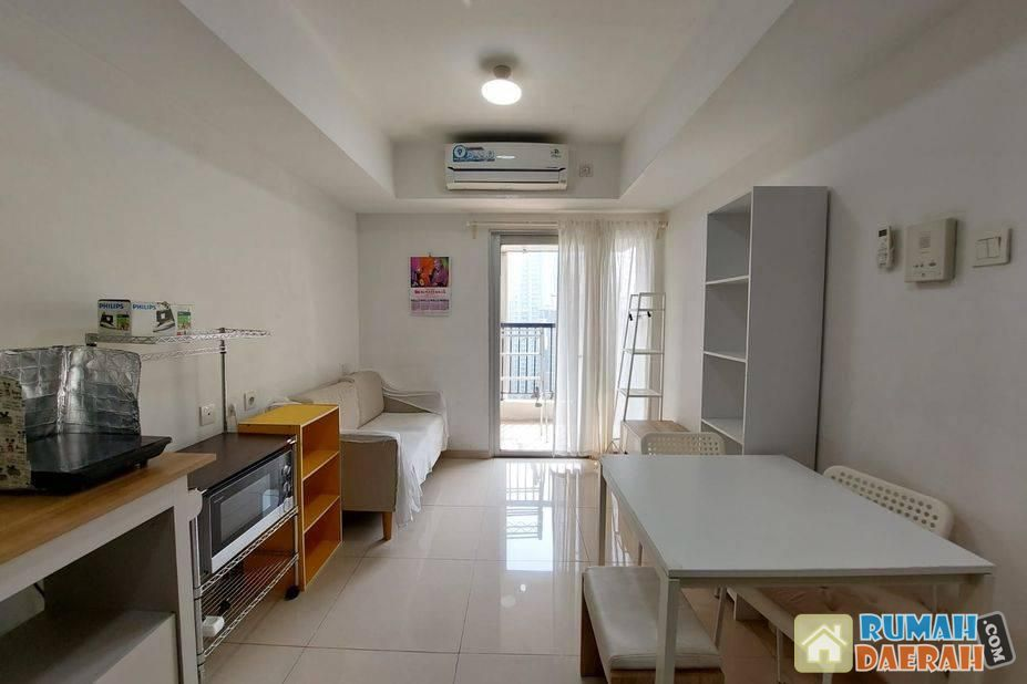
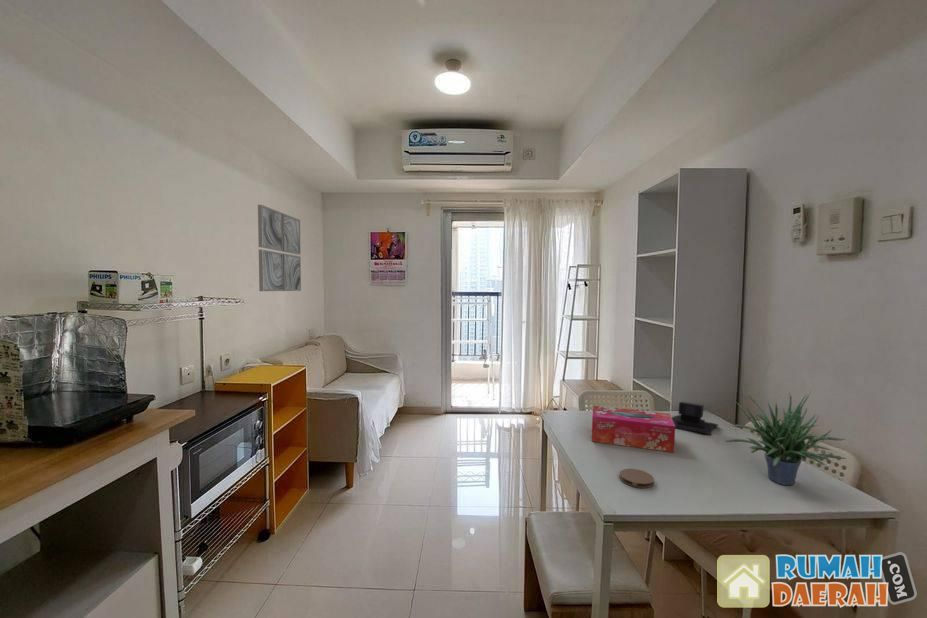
+ tissue box (630, 427)
+ wall art (282, 251)
+ coaster (636, 477)
+ potted plant (779, 431)
+ speaker (690, 413)
